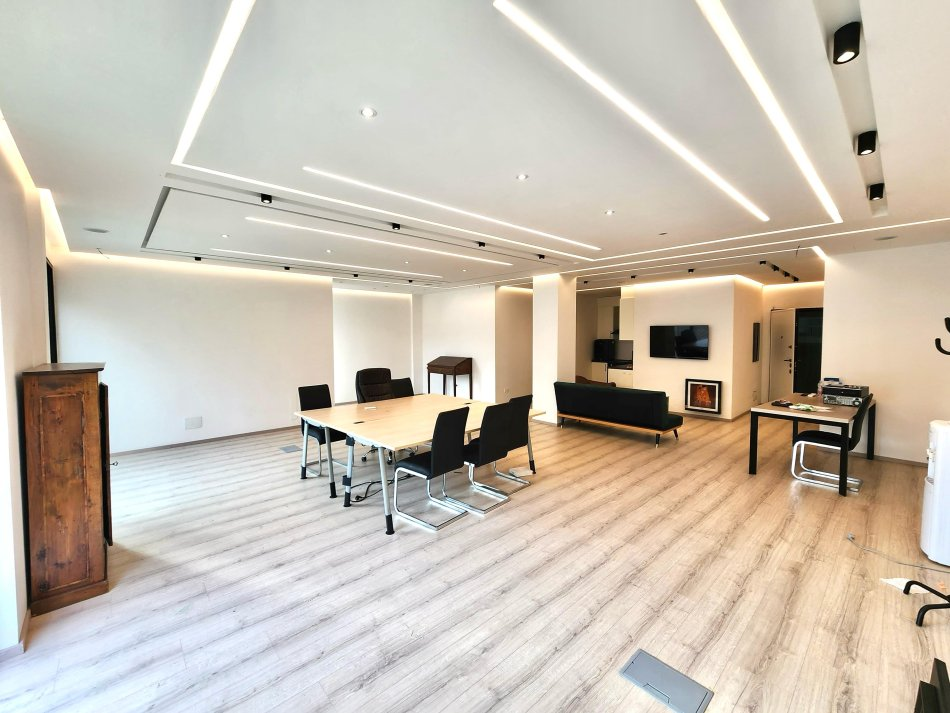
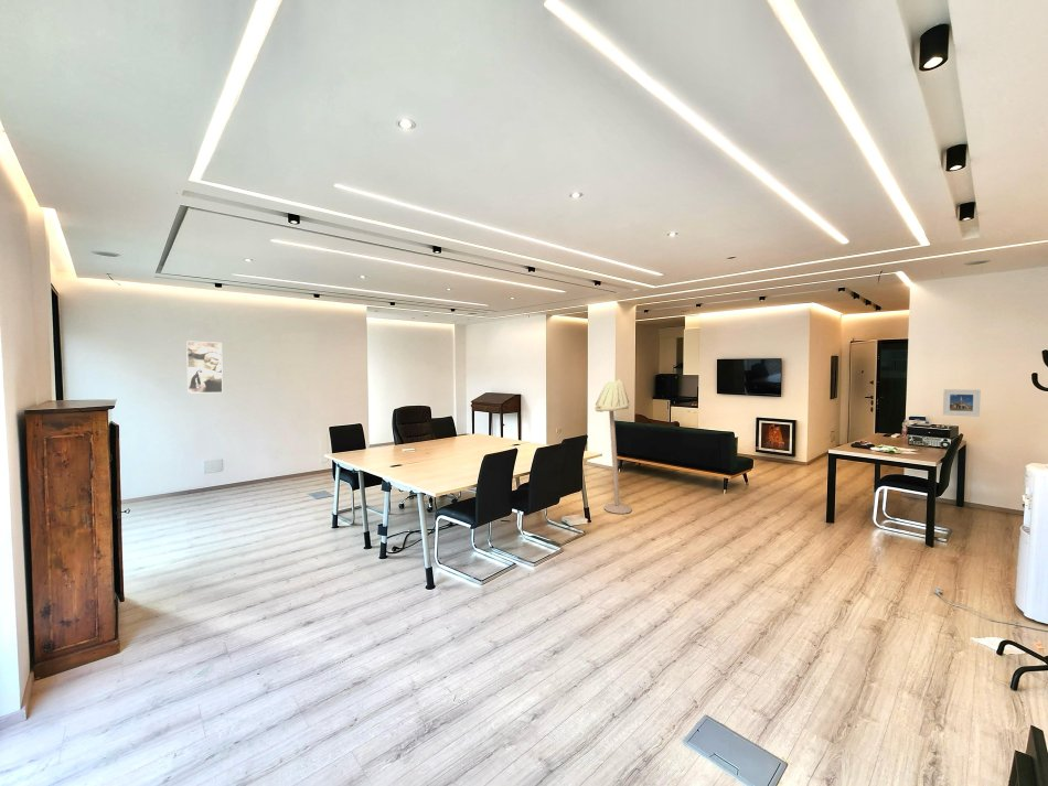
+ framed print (961, 402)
+ floor lamp (613, 445)
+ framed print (204, 367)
